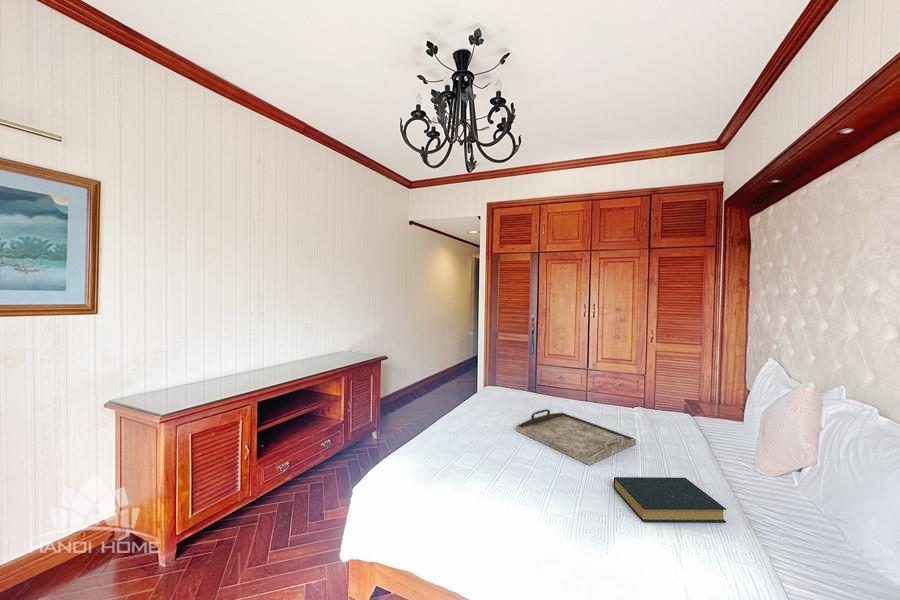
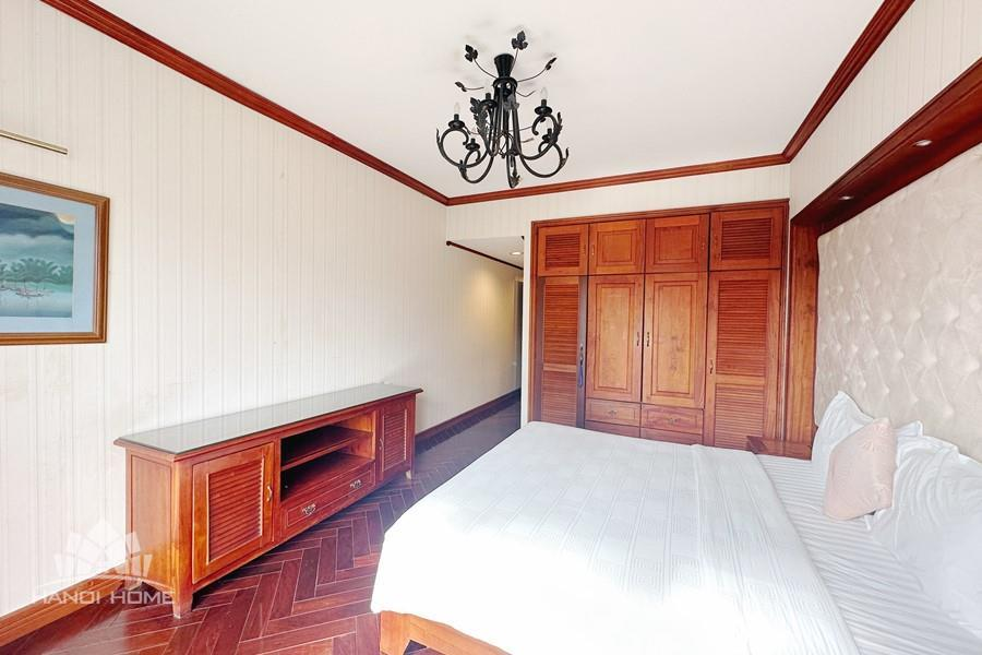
- hardback book (665, 497)
- serving tray (573, 429)
